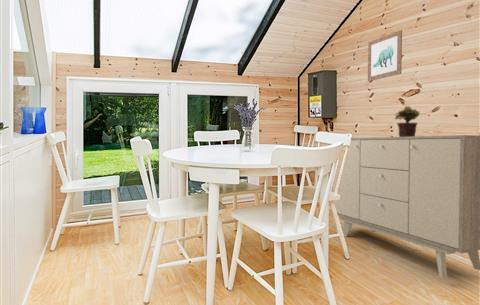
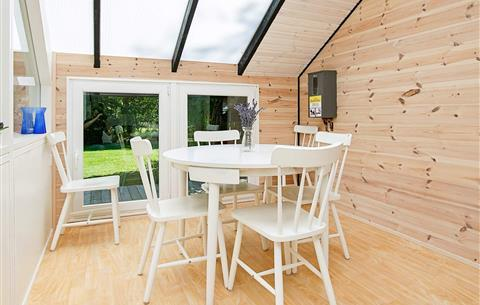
- wall art (383, 57)
- potted plant (406, 121)
- sideboard (402, 194)
